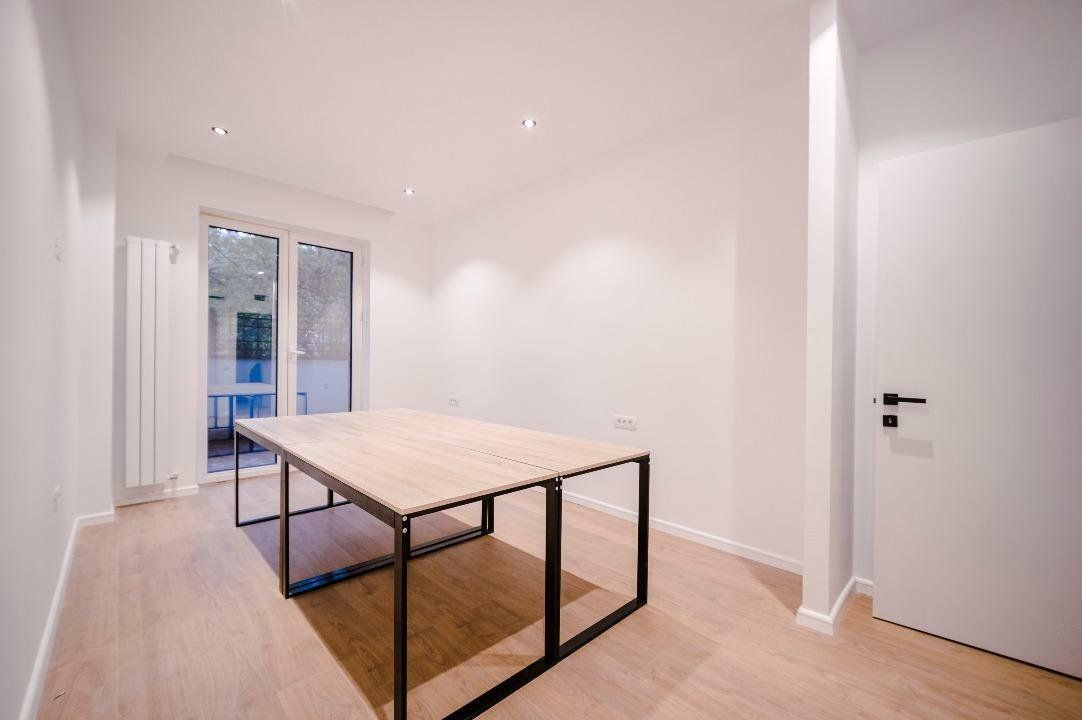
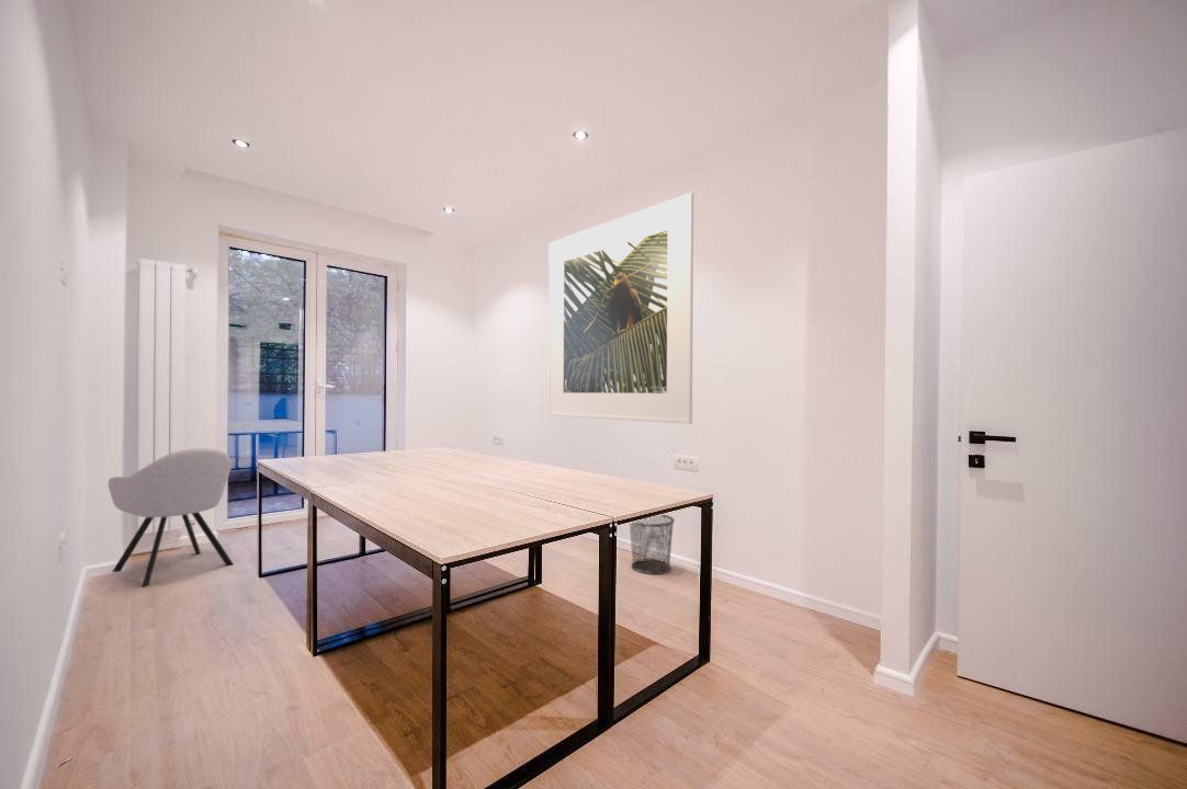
+ waste bin (651, 542)
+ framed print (610, 320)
+ chair (177, 507)
